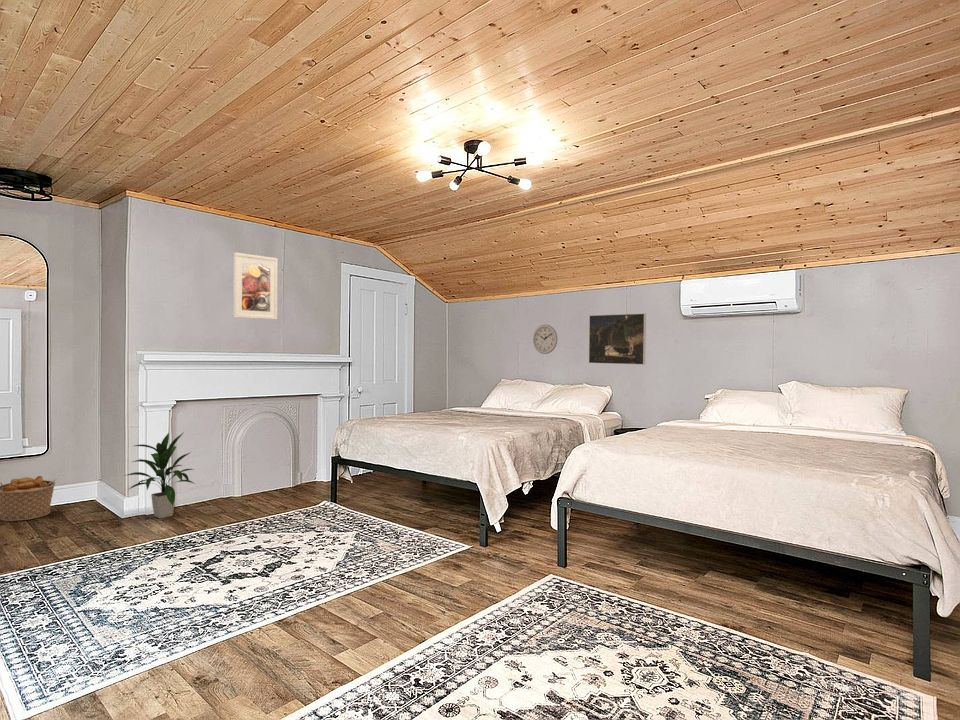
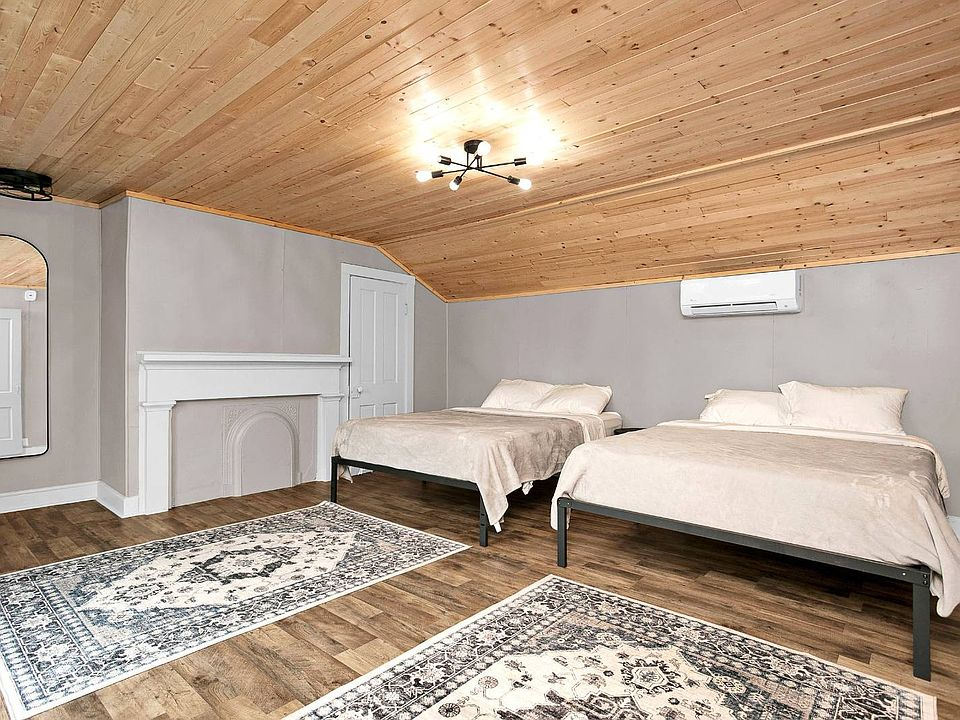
- basket (24, 497)
- indoor plant (162, 475)
- wall clock (544, 339)
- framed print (616, 339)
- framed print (256, 287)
